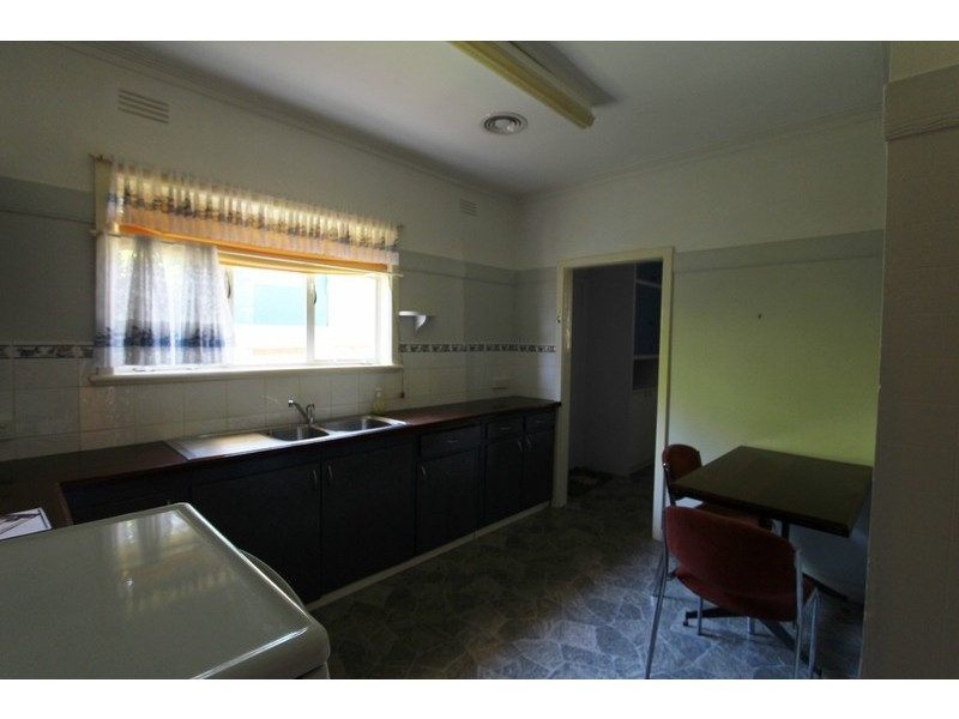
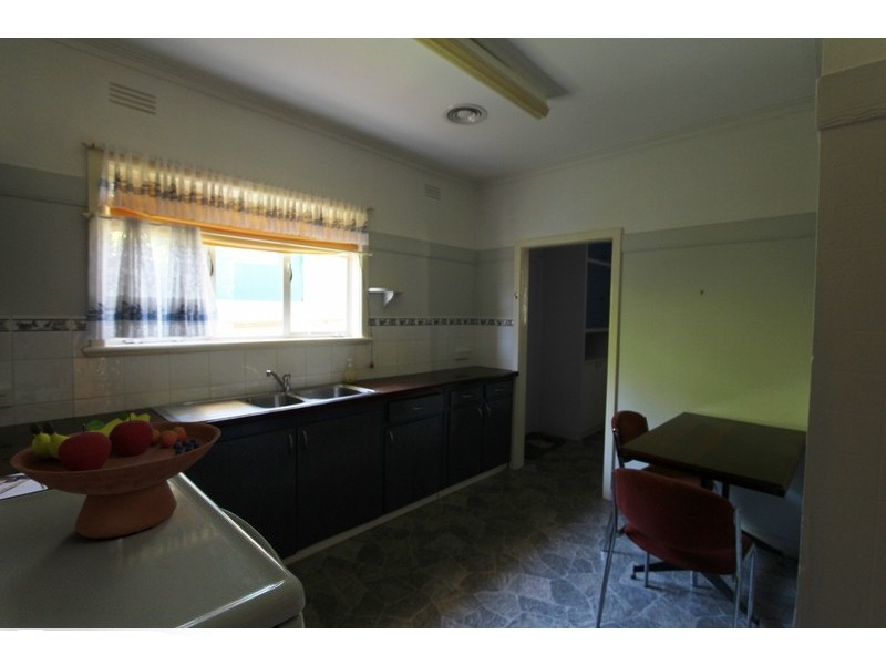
+ fruit bowl (128, 466)
